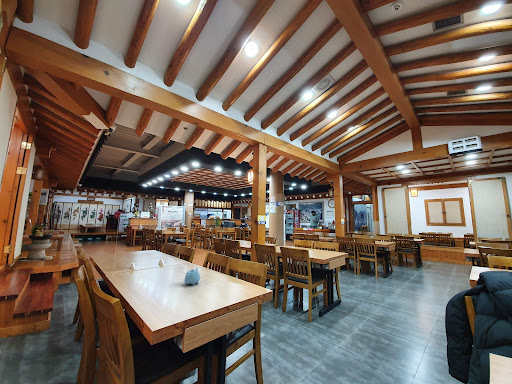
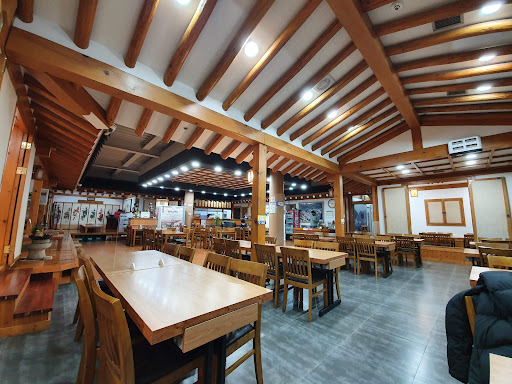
- teapot (192, 276)
